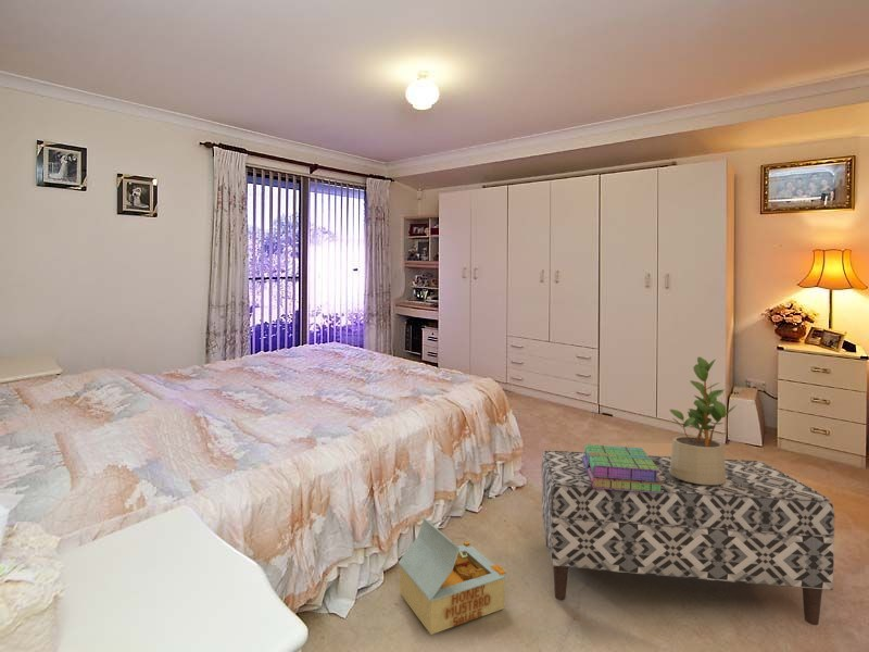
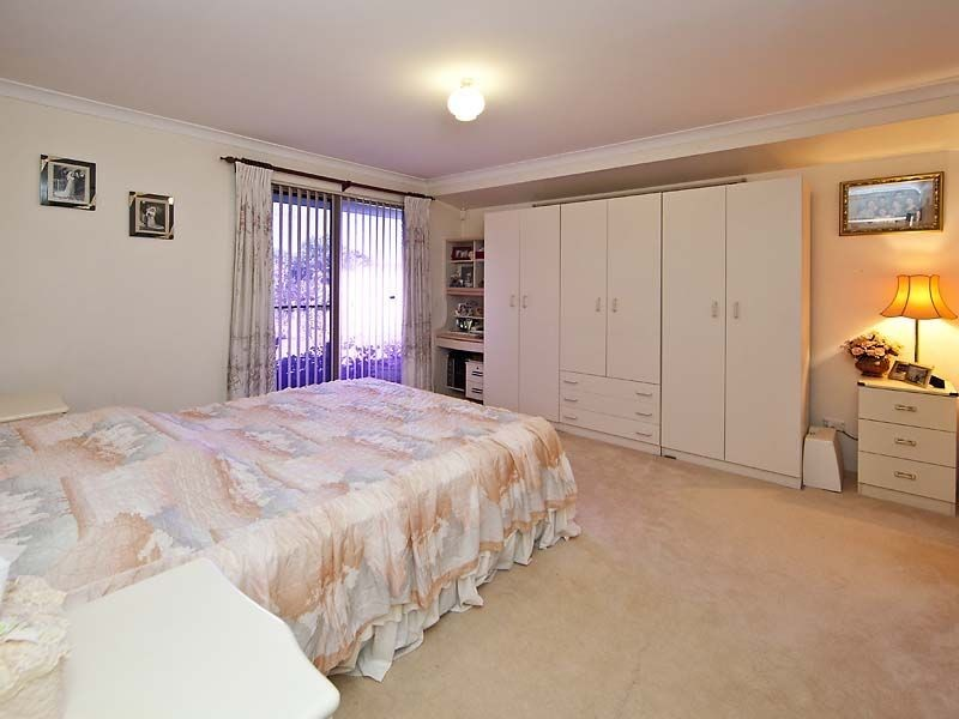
- bench (665, 526)
- potted plant (698, 416)
- cardboard box (451, 561)
- stack of books (618, 465)
